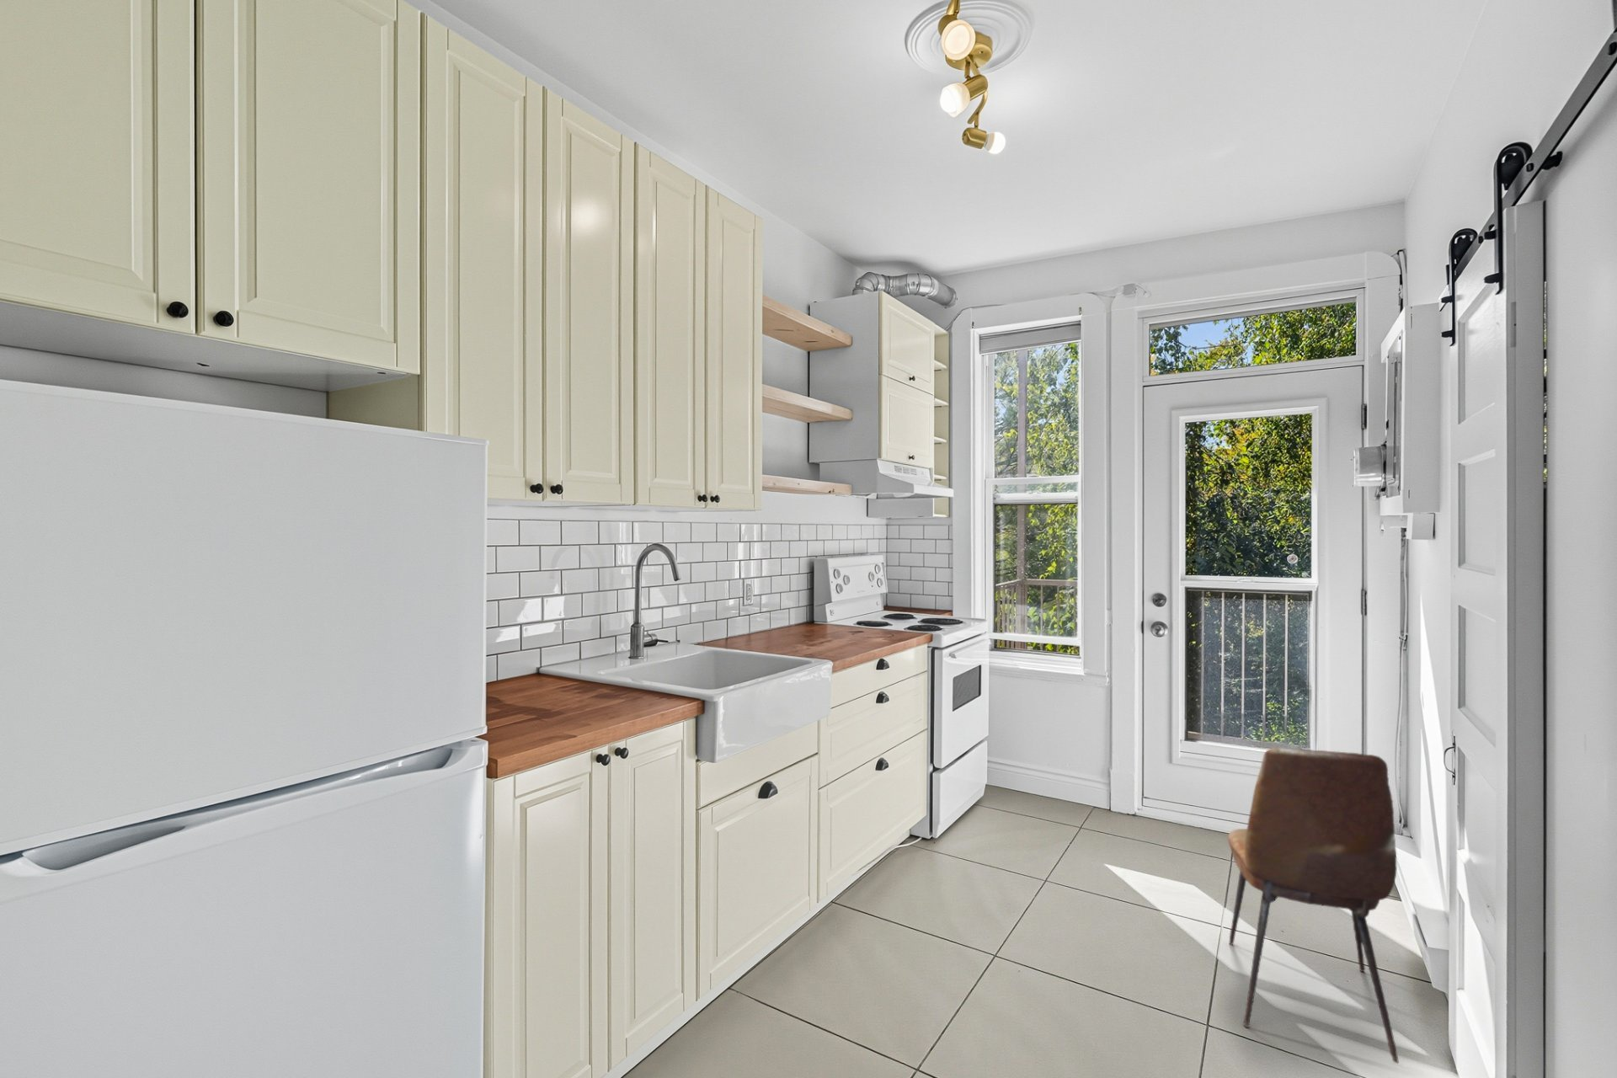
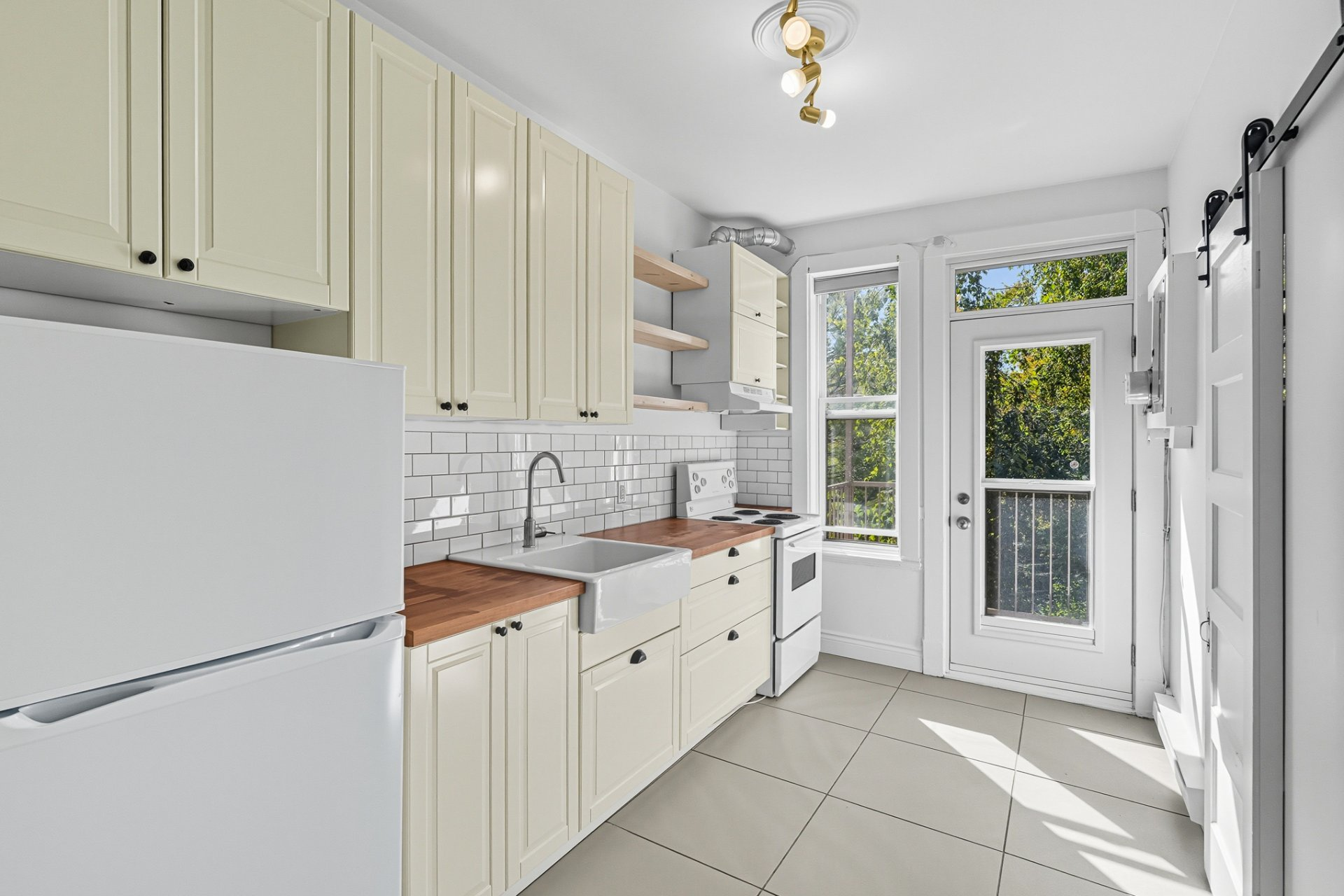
- dining chair (1307, 866)
